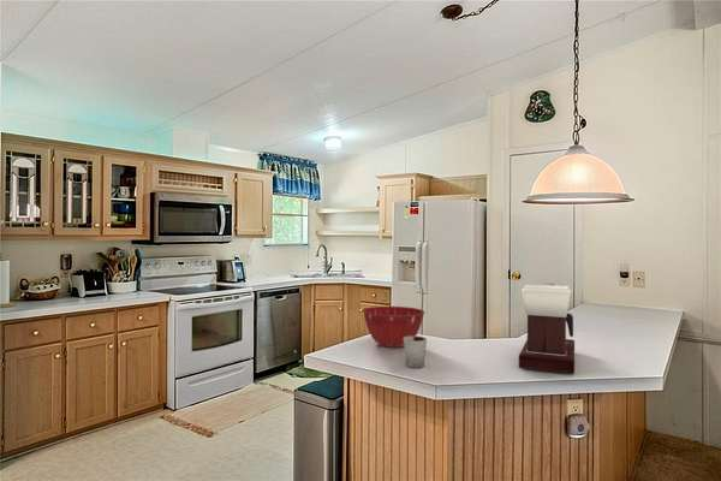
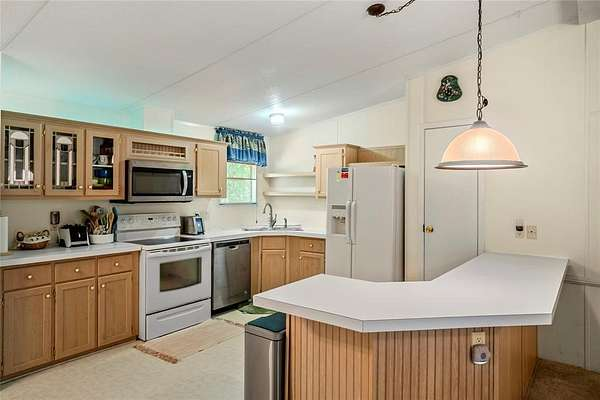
- mixing bowl (393, 326)
- cup (413, 350)
- coffee maker (548, 321)
